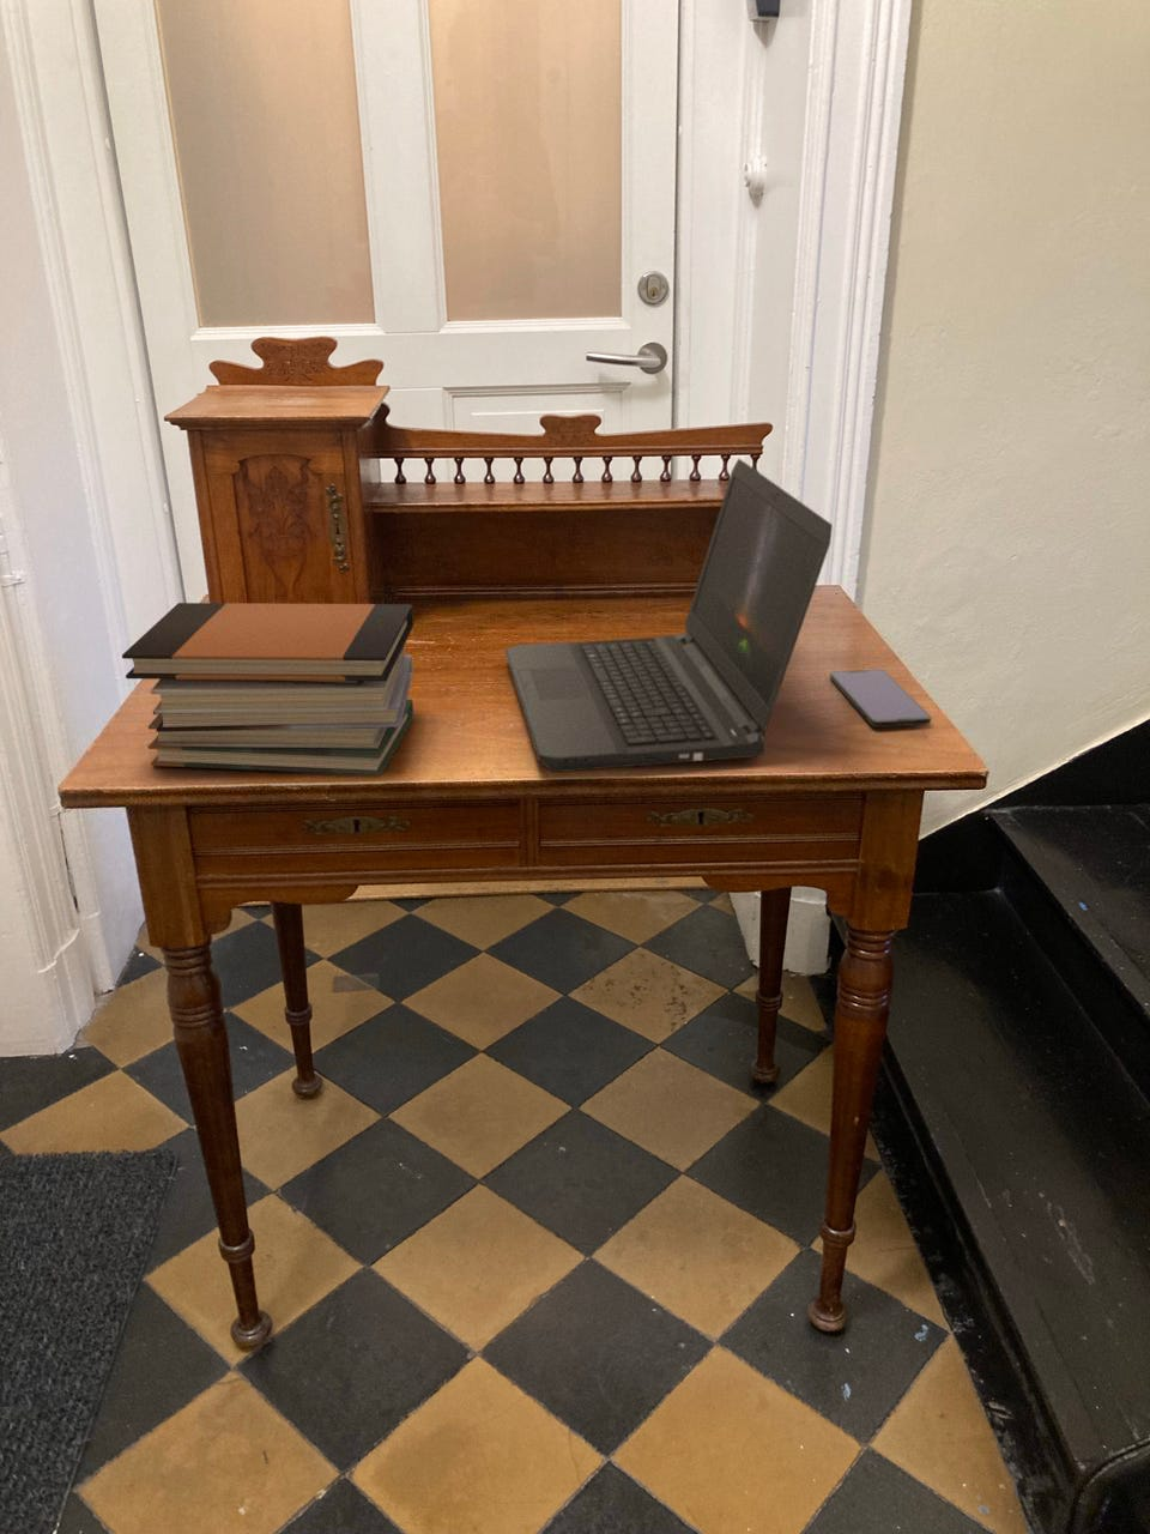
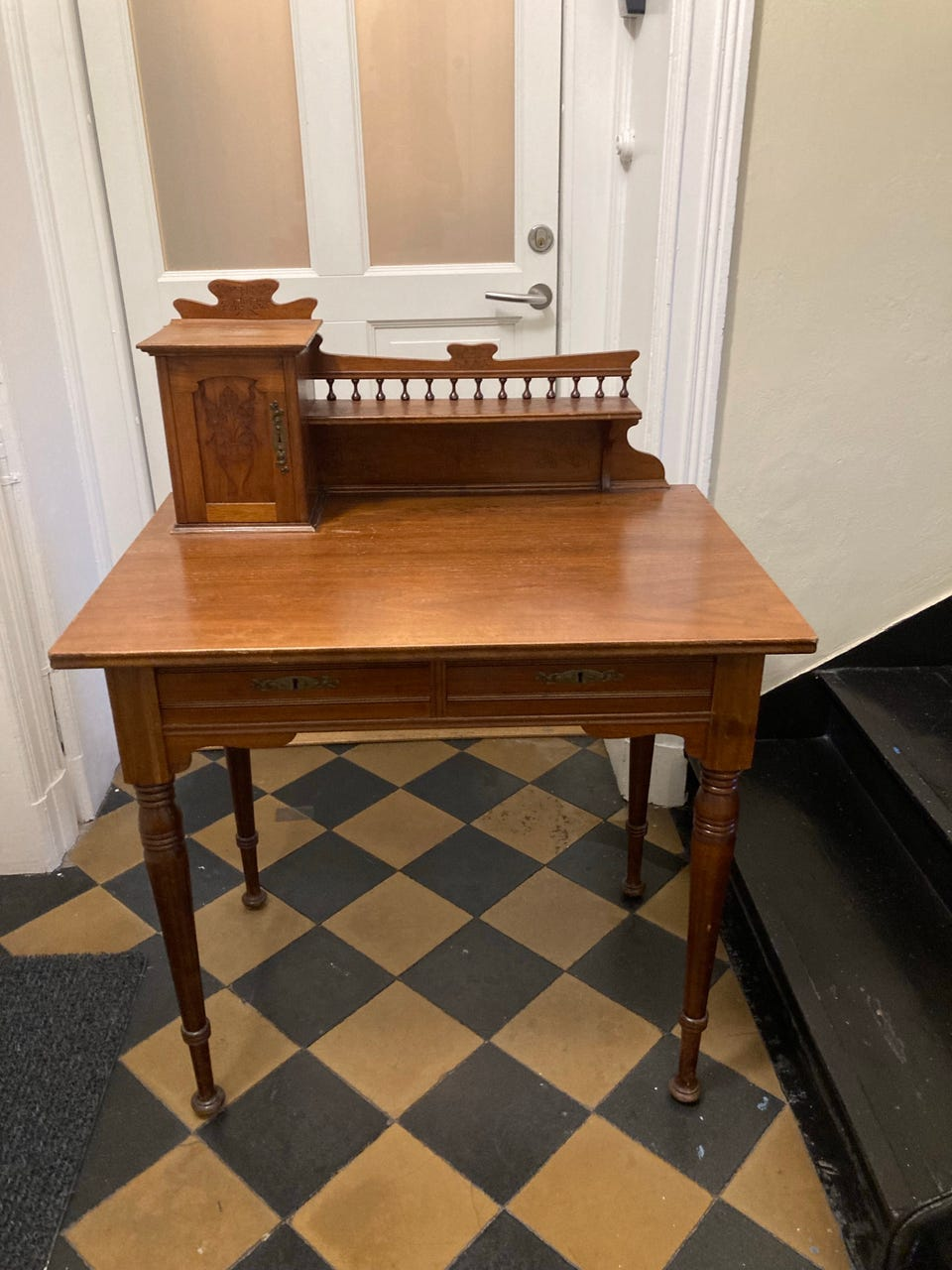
- smartphone (878, 696)
- laptop computer (647, 638)
- book stack (284, 686)
